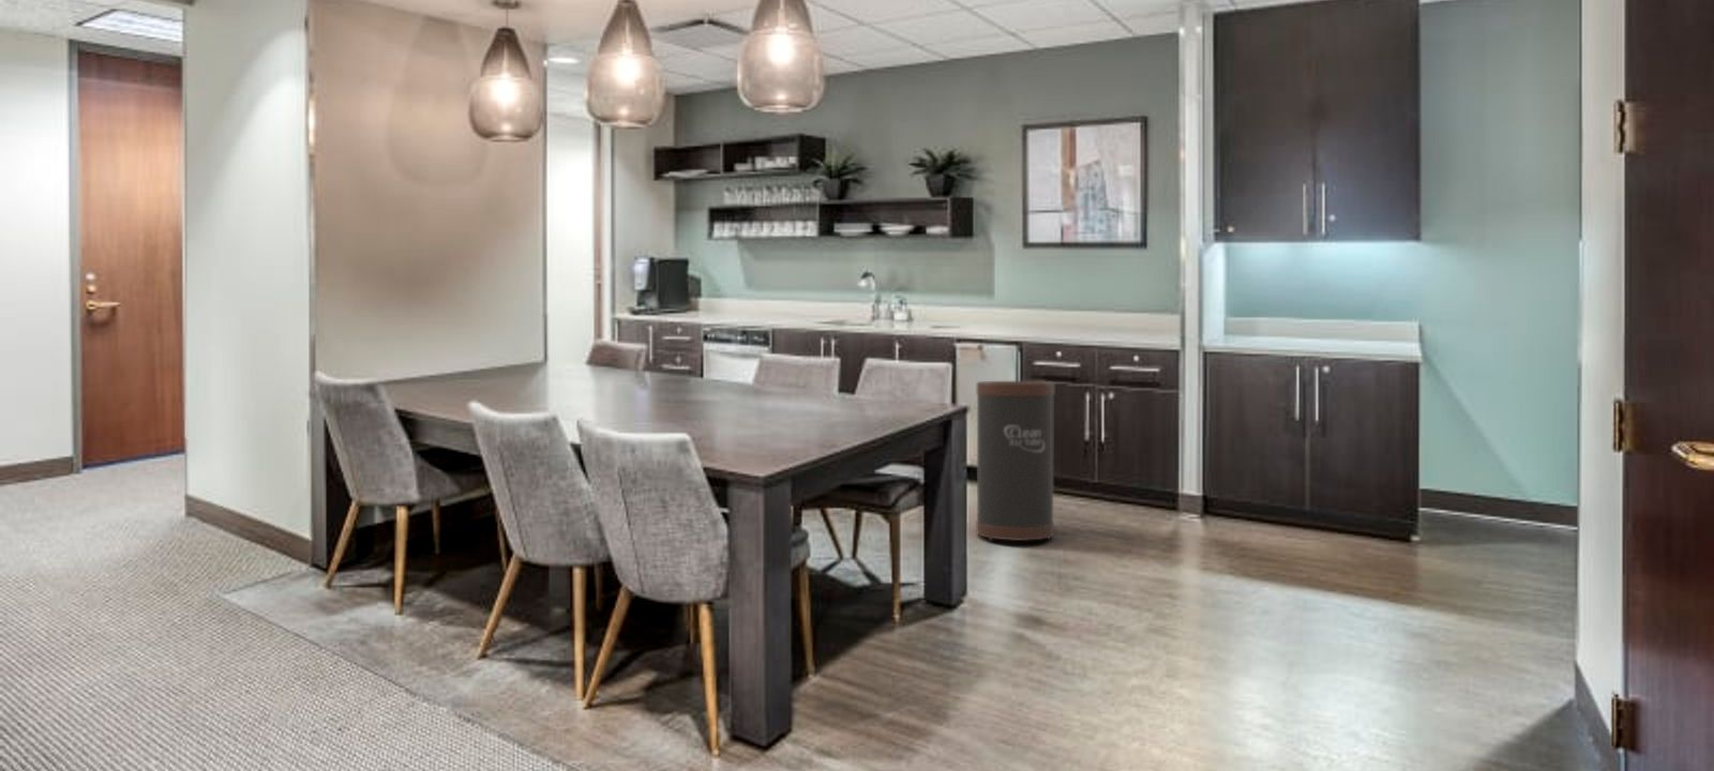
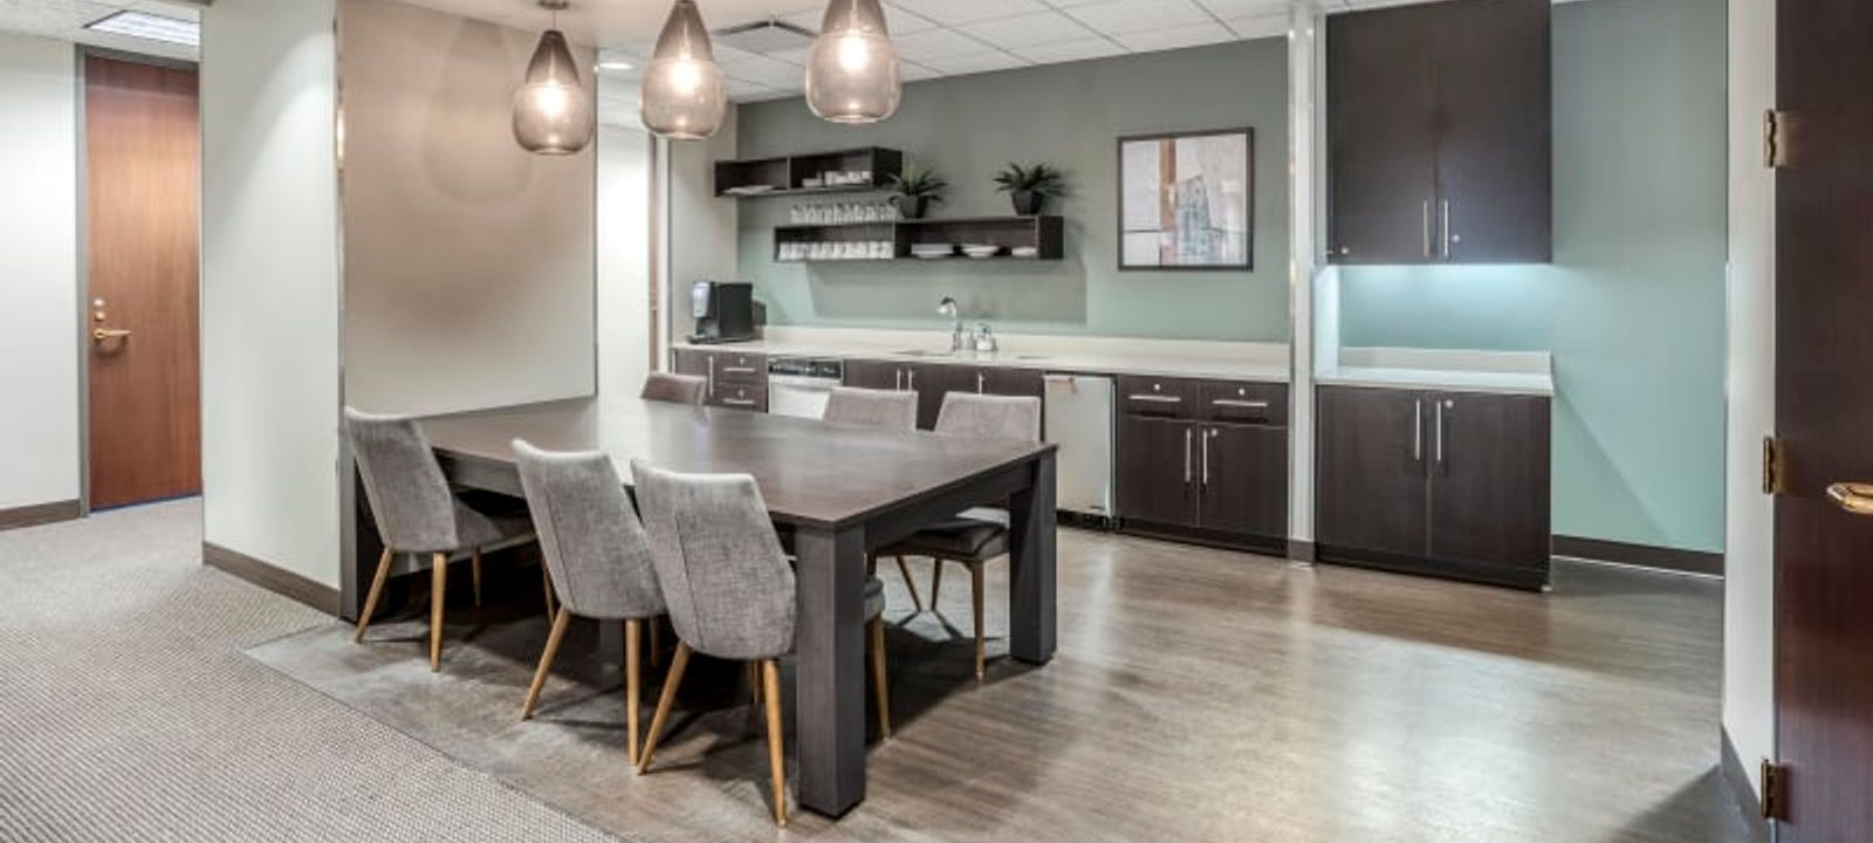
- trash can (1014, 460)
